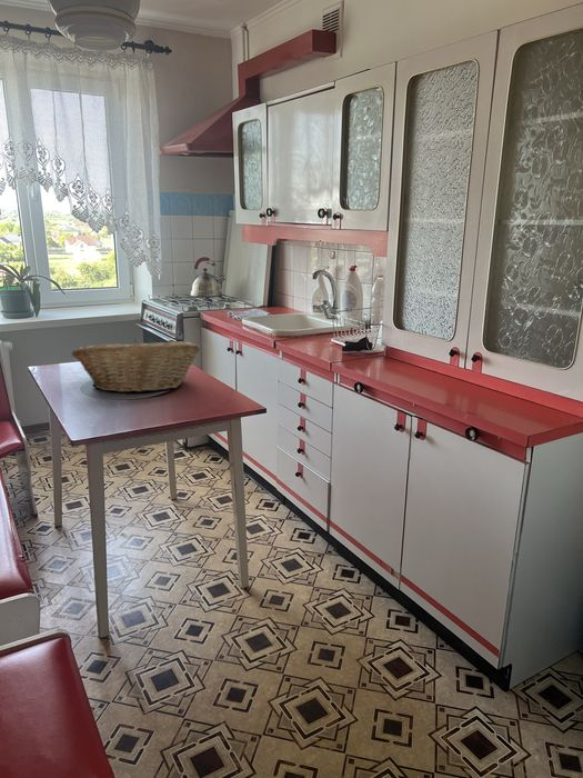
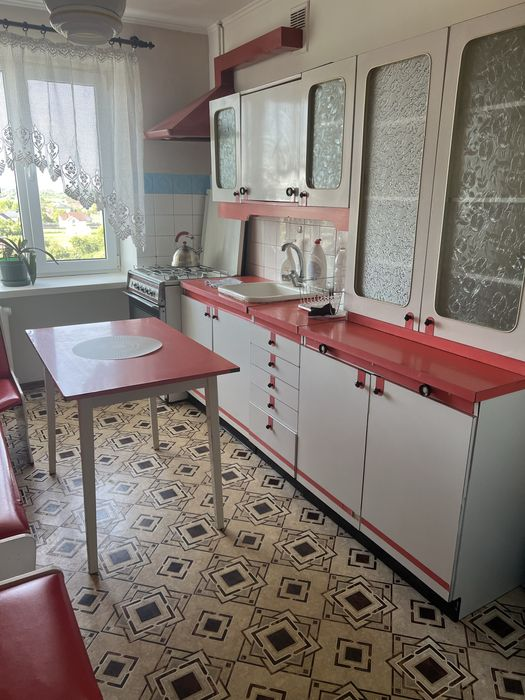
- fruit basket (138, 360)
